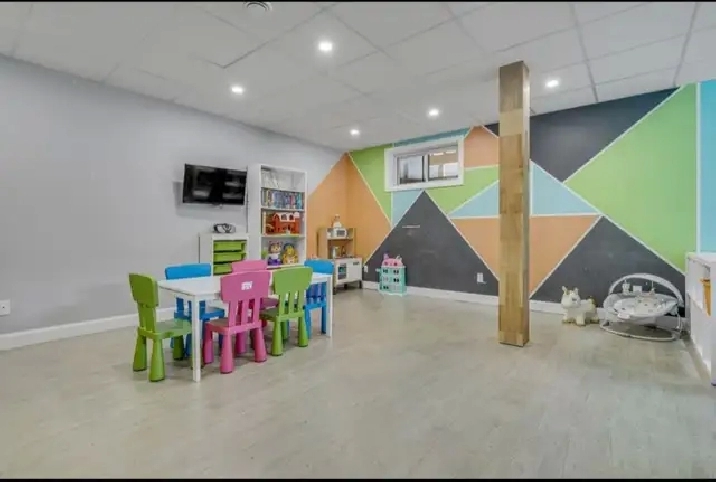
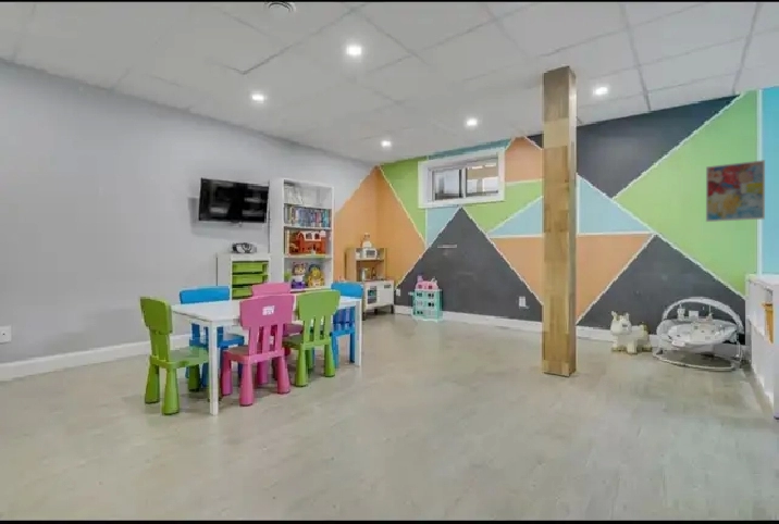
+ wall art (734, 191)
